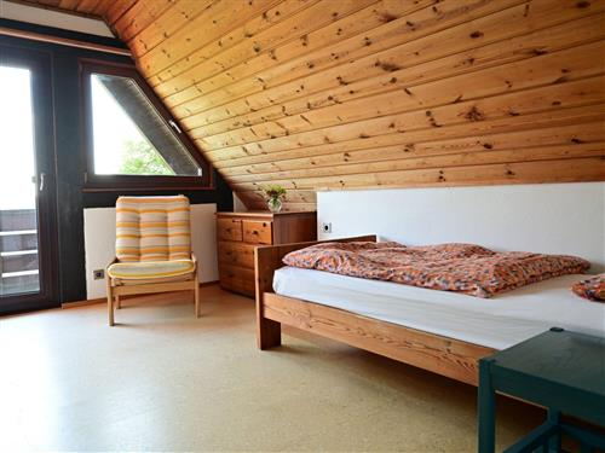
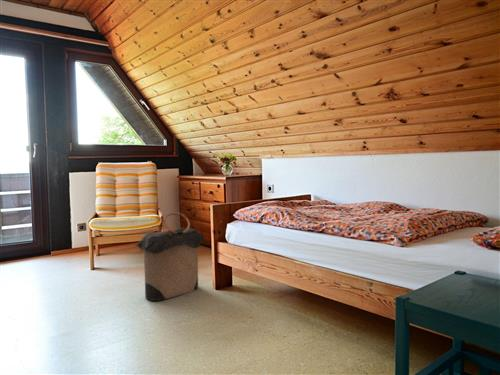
+ laundry hamper (171, 253)
